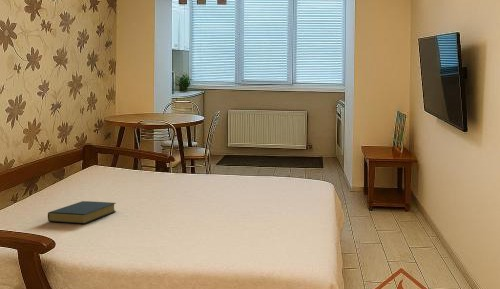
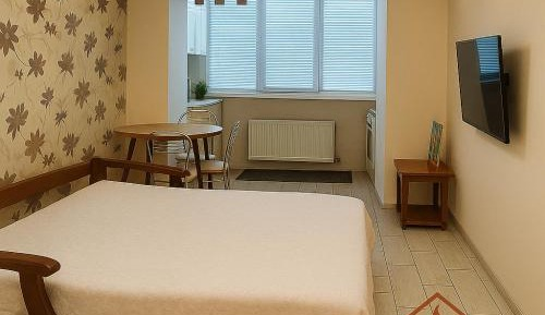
- hardback book (83, 211)
